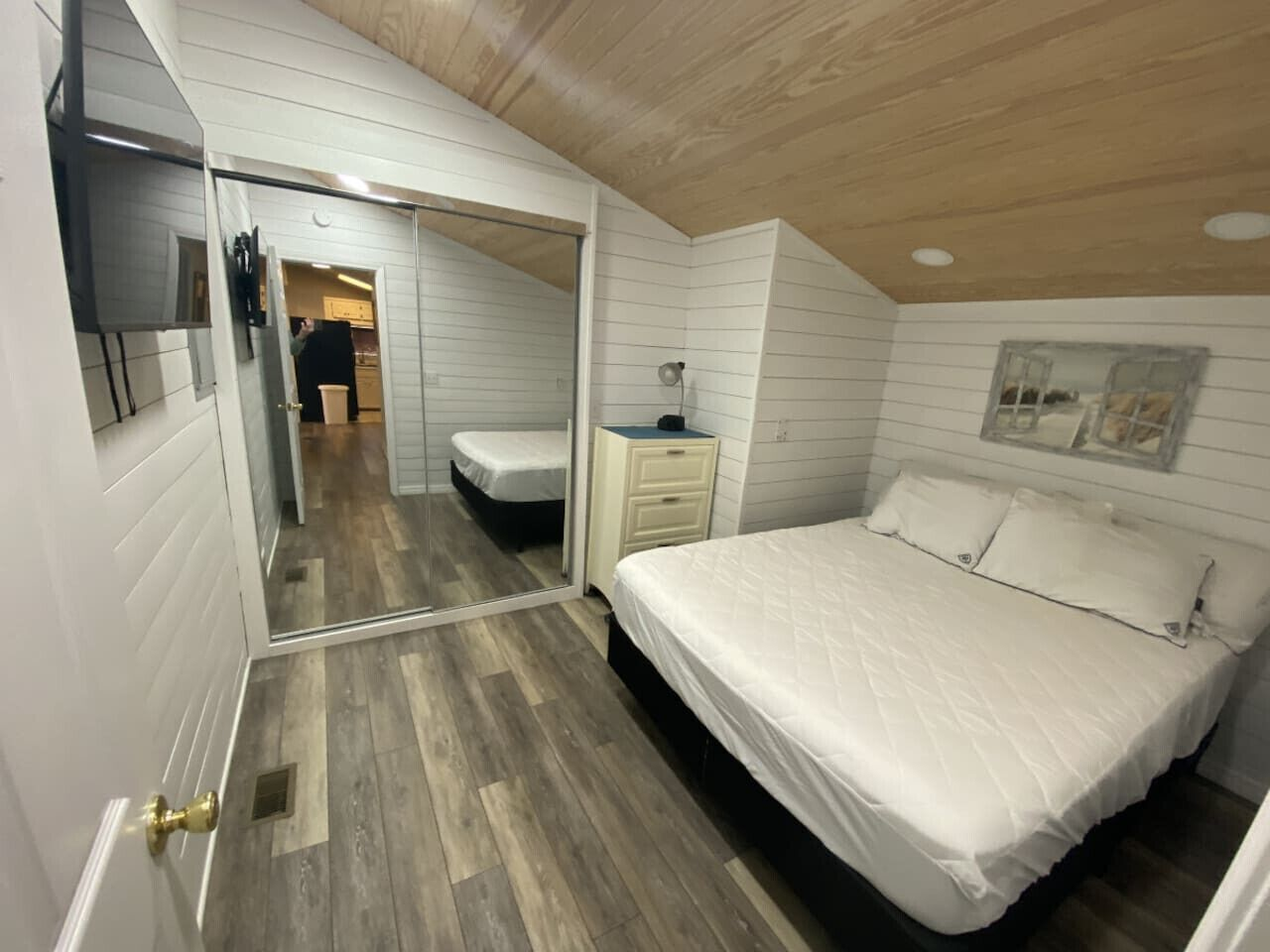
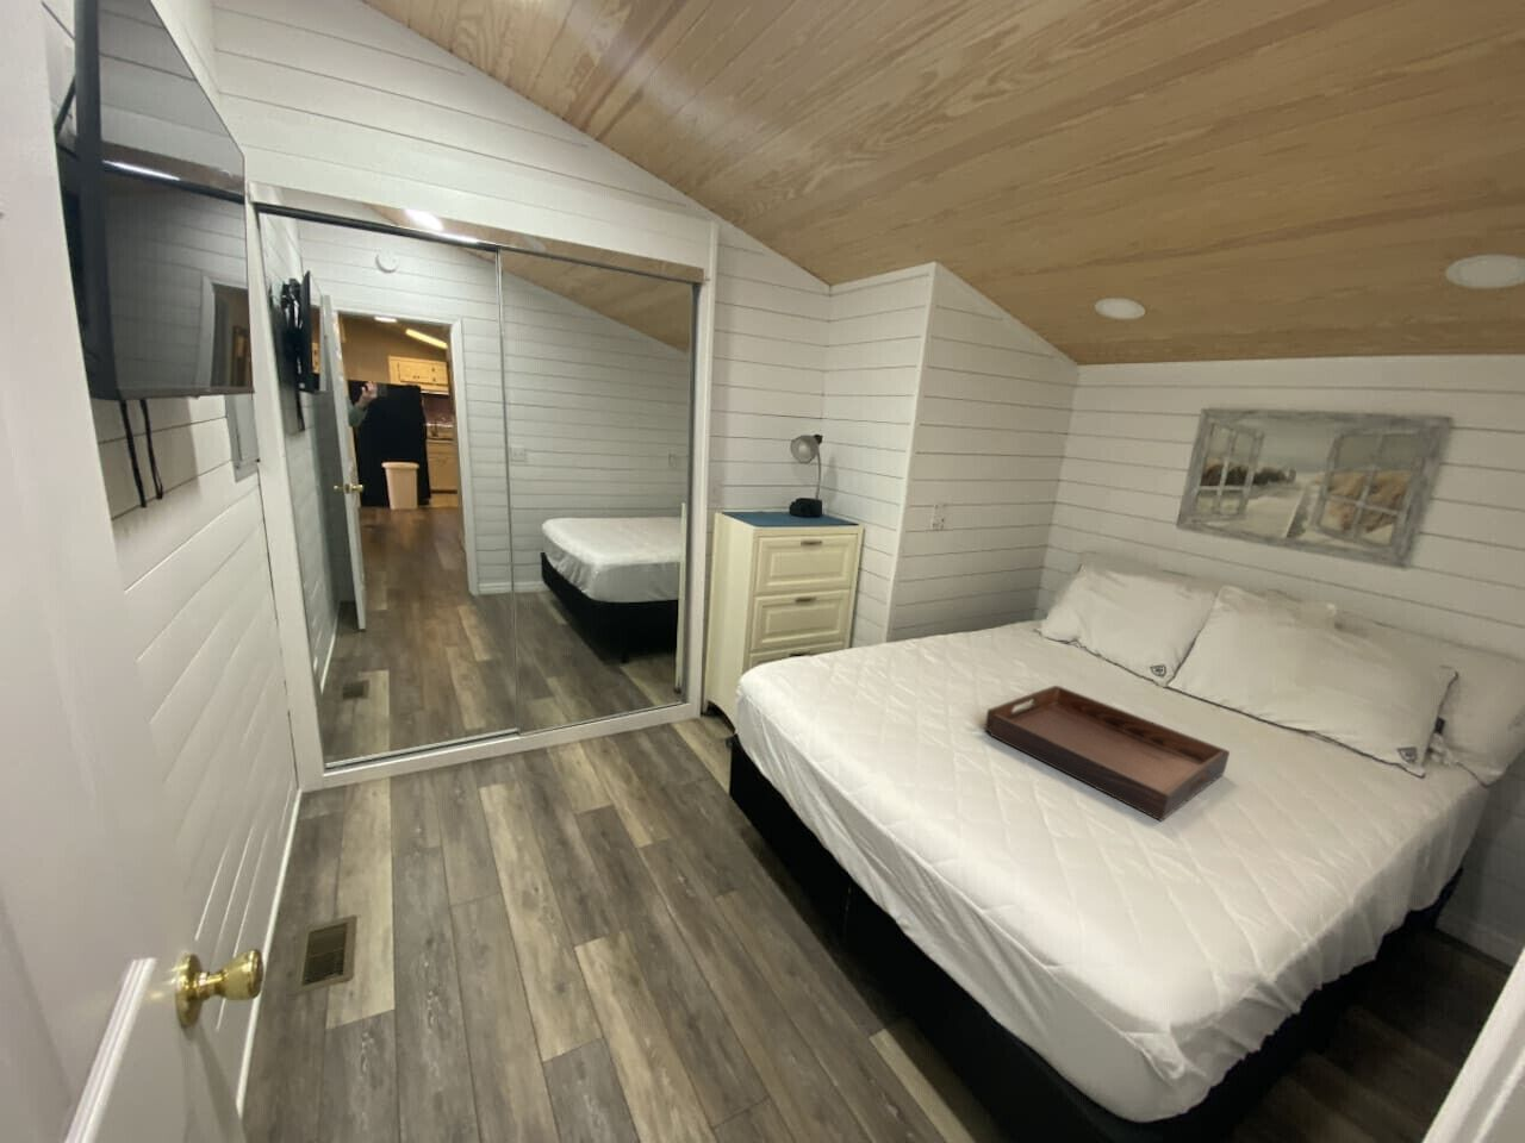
+ serving tray (1100, 741)
